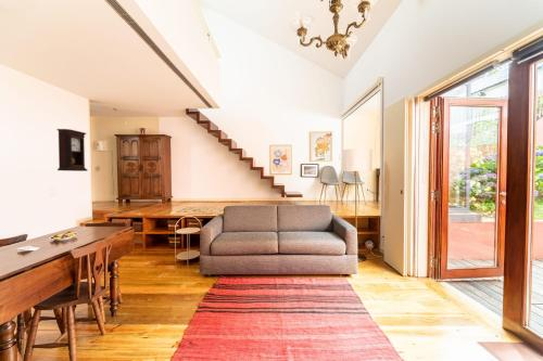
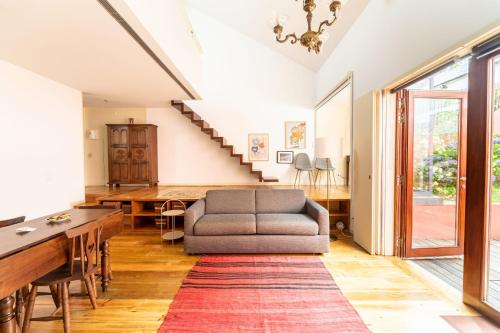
- pendulum clock (74, 151)
